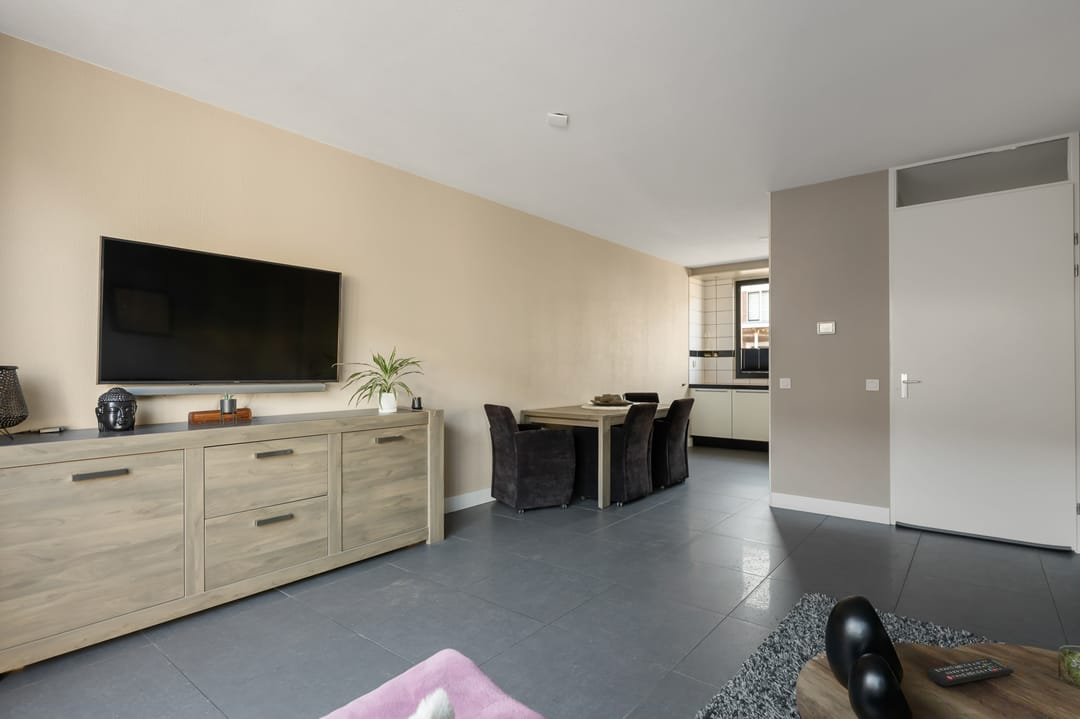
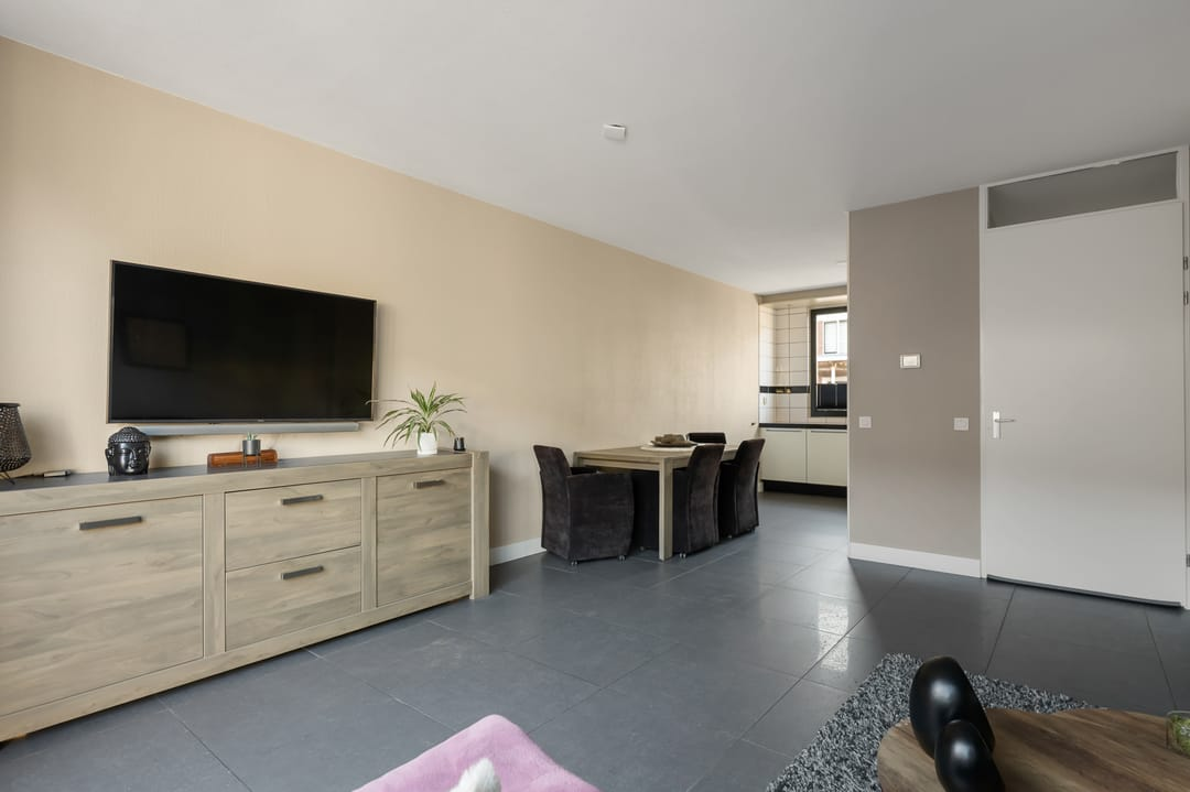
- remote control (970, 672)
